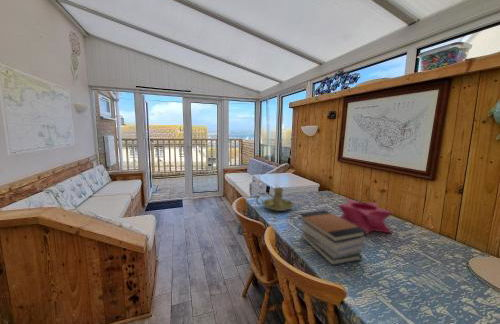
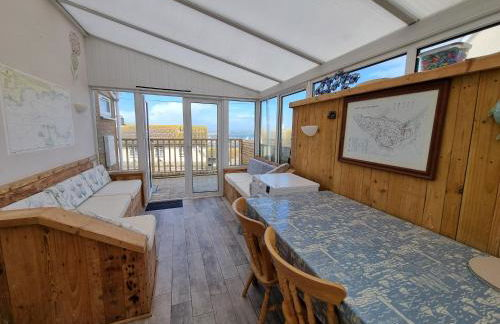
- candle holder (274, 198)
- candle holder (363, 216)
- book stack (329, 234)
